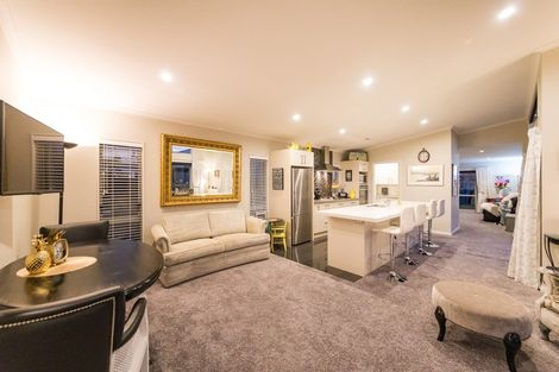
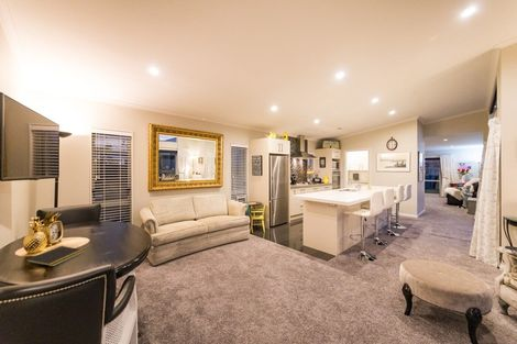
+ notepad (57, 255)
